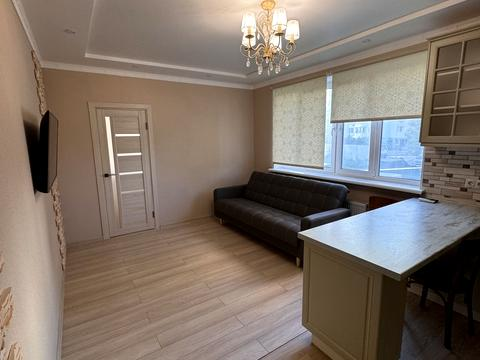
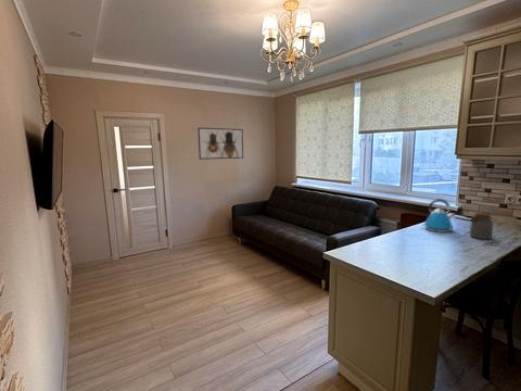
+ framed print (221, 143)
+ kettle (437, 214)
+ jar (481, 225)
